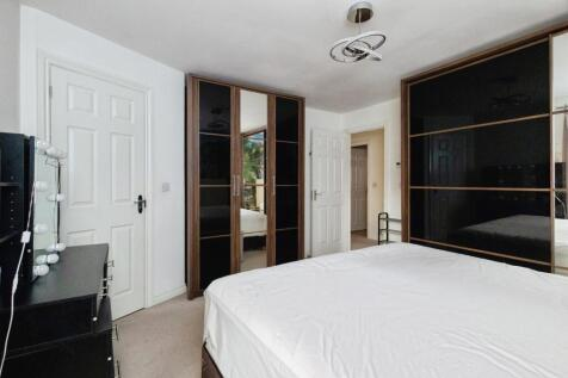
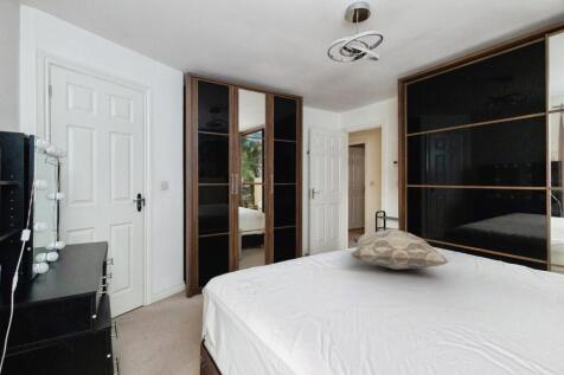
+ decorative pillow (392, 248)
